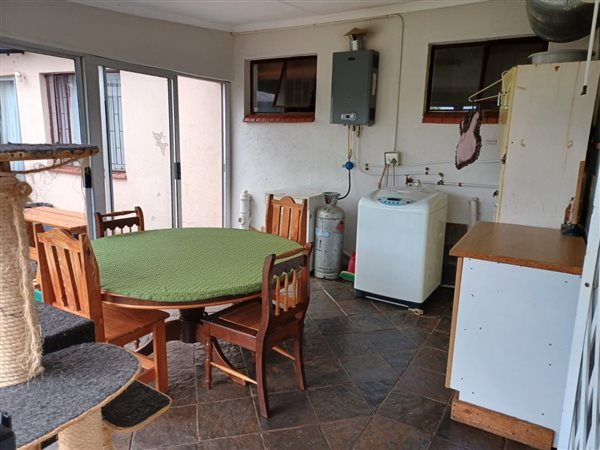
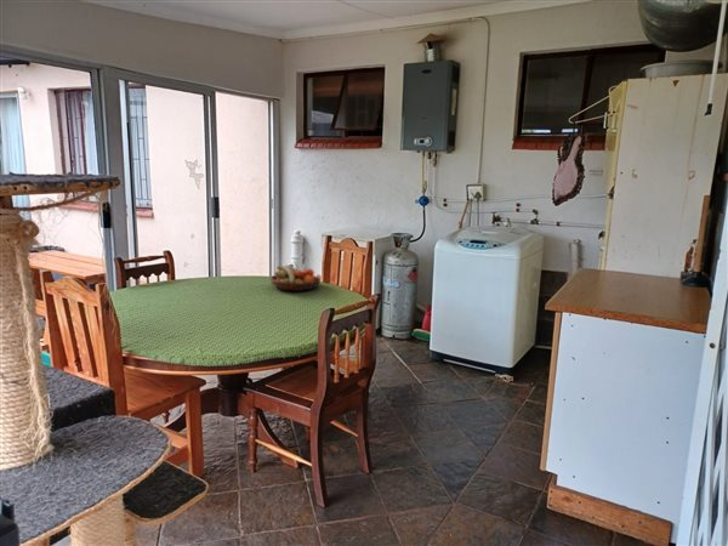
+ fruit bowl (295, 275)
